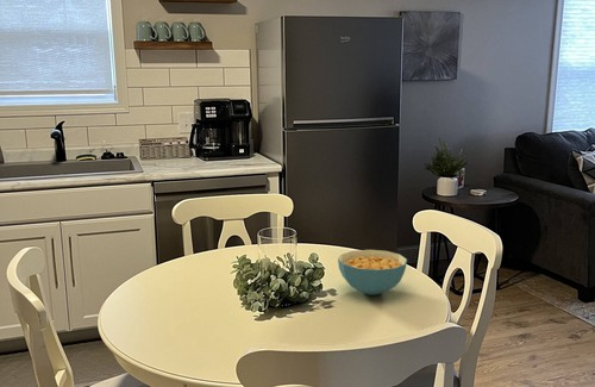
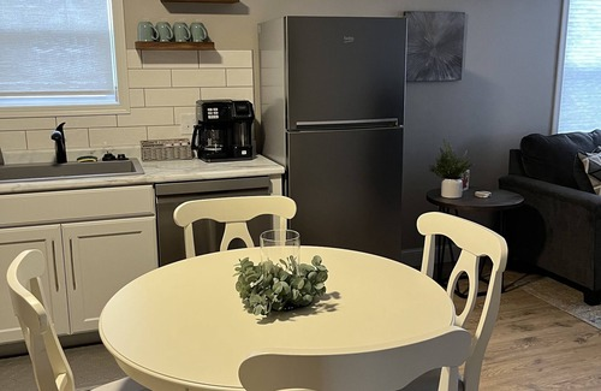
- cereal bowl (371, 275)
